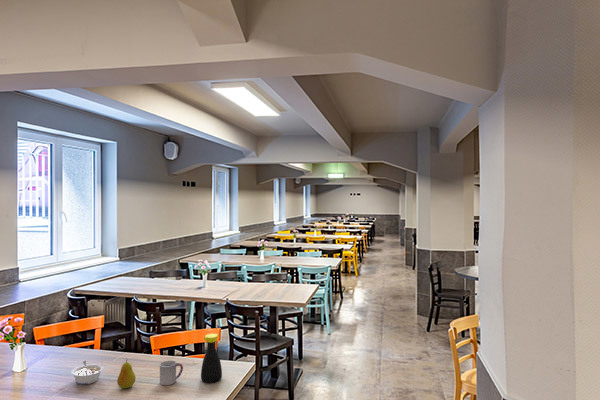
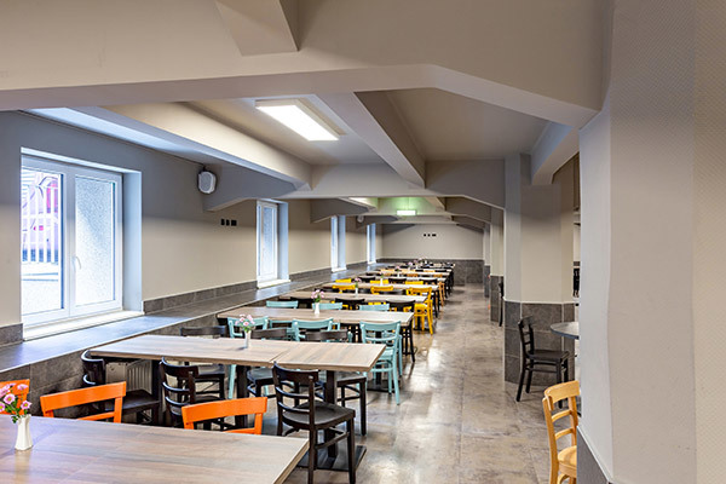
- fruit (126, 372)
- cup (171, 372)
- legume (86, 373)
- bottle (211, 357)
